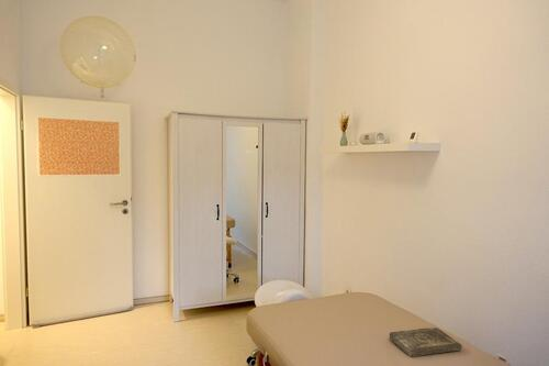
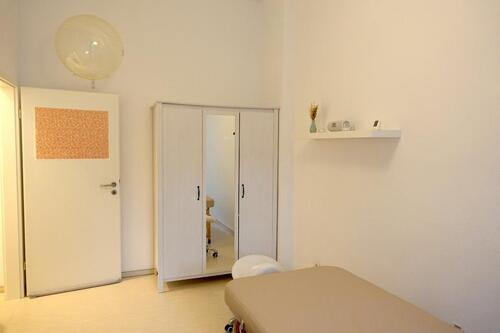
- book (424, 341)
